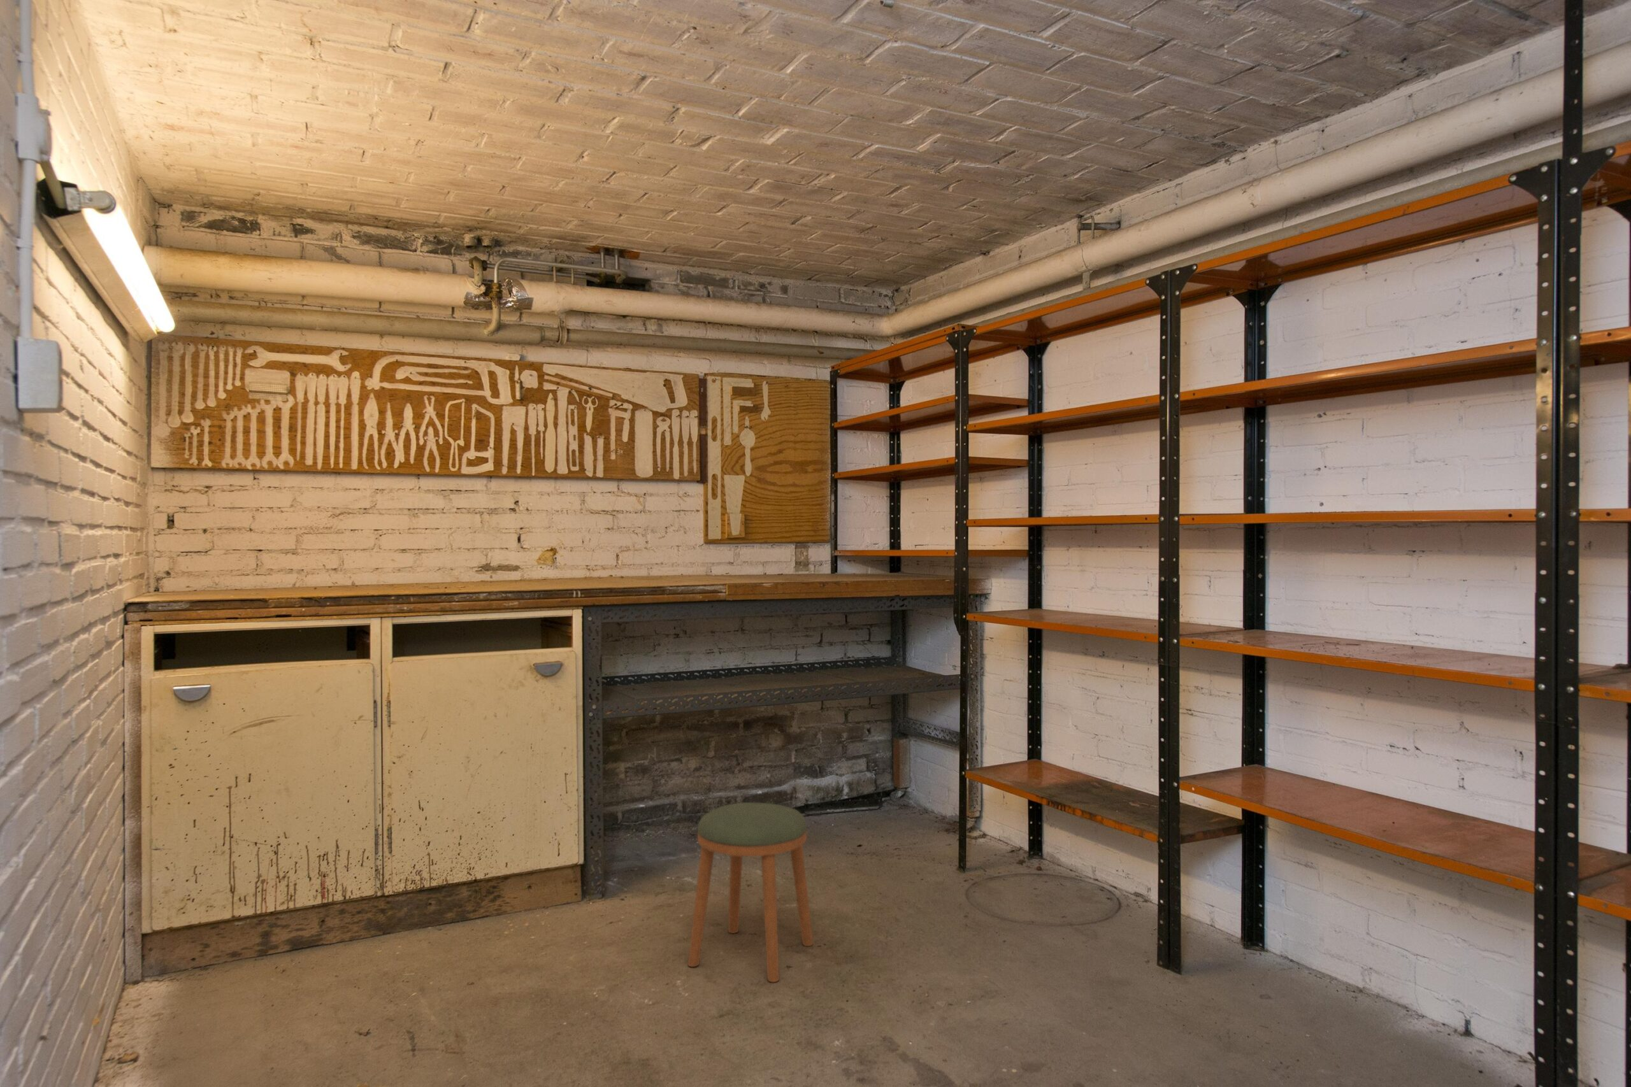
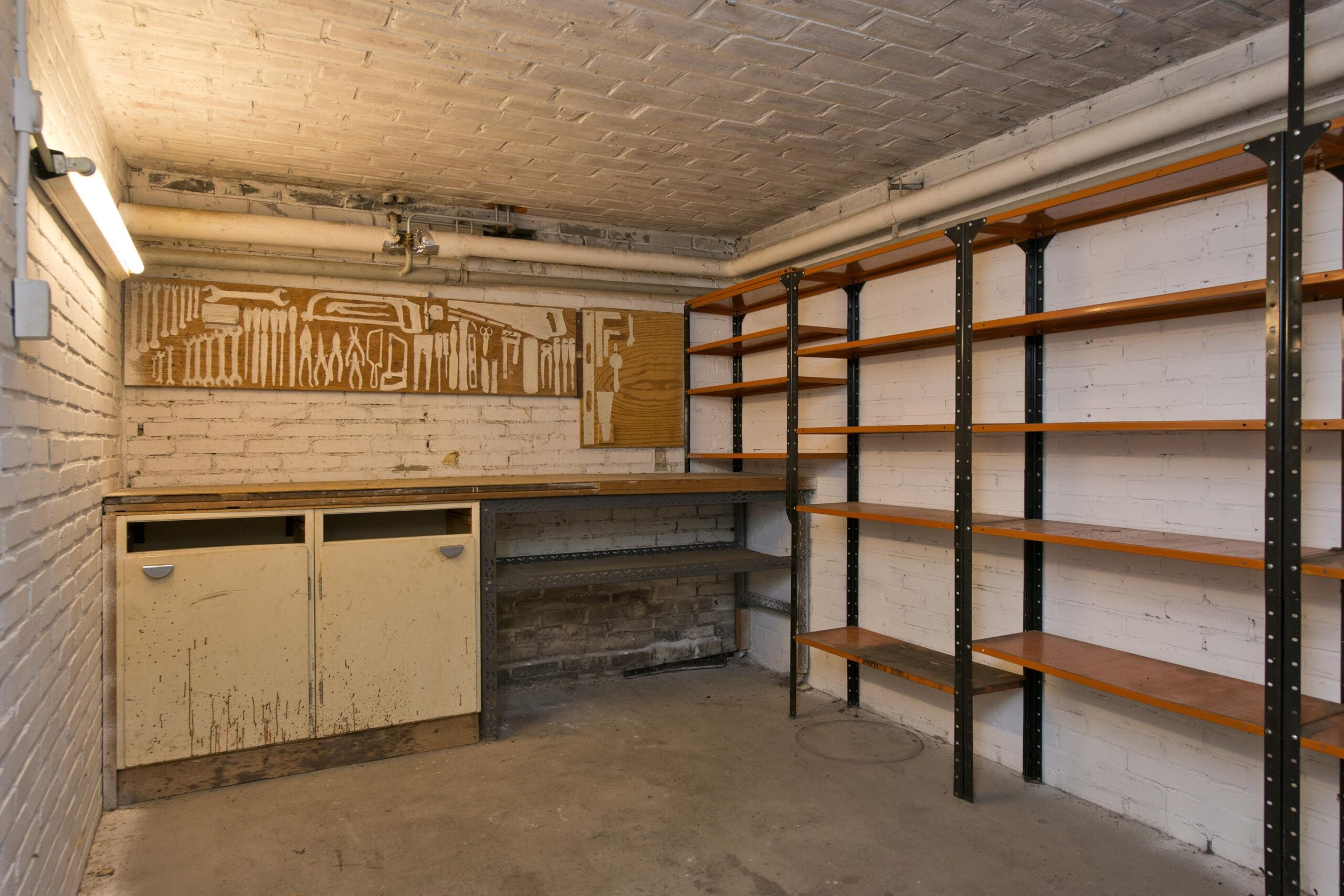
- stool (762, 882)
